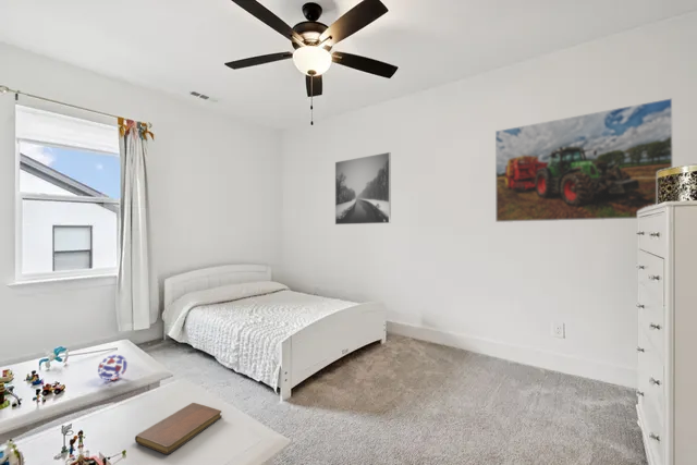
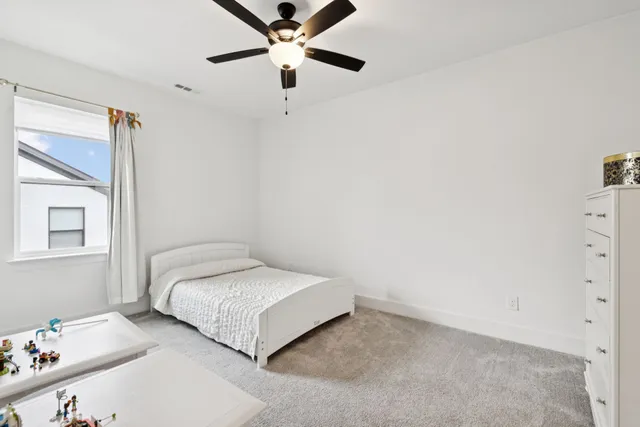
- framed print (572, 168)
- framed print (360, 191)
- decorative ball (112, 367)
- notebook (181, 425)
